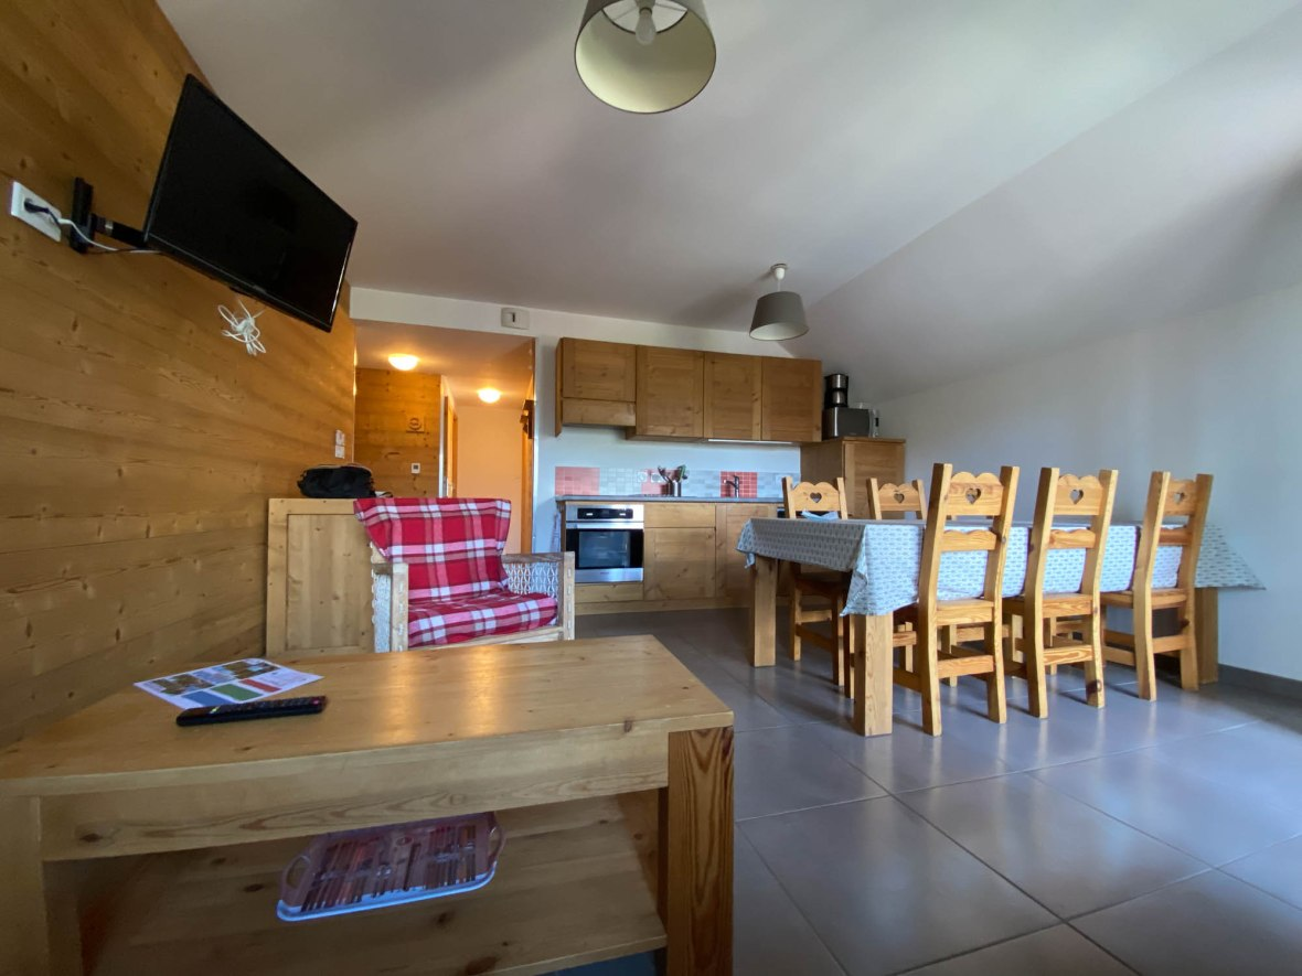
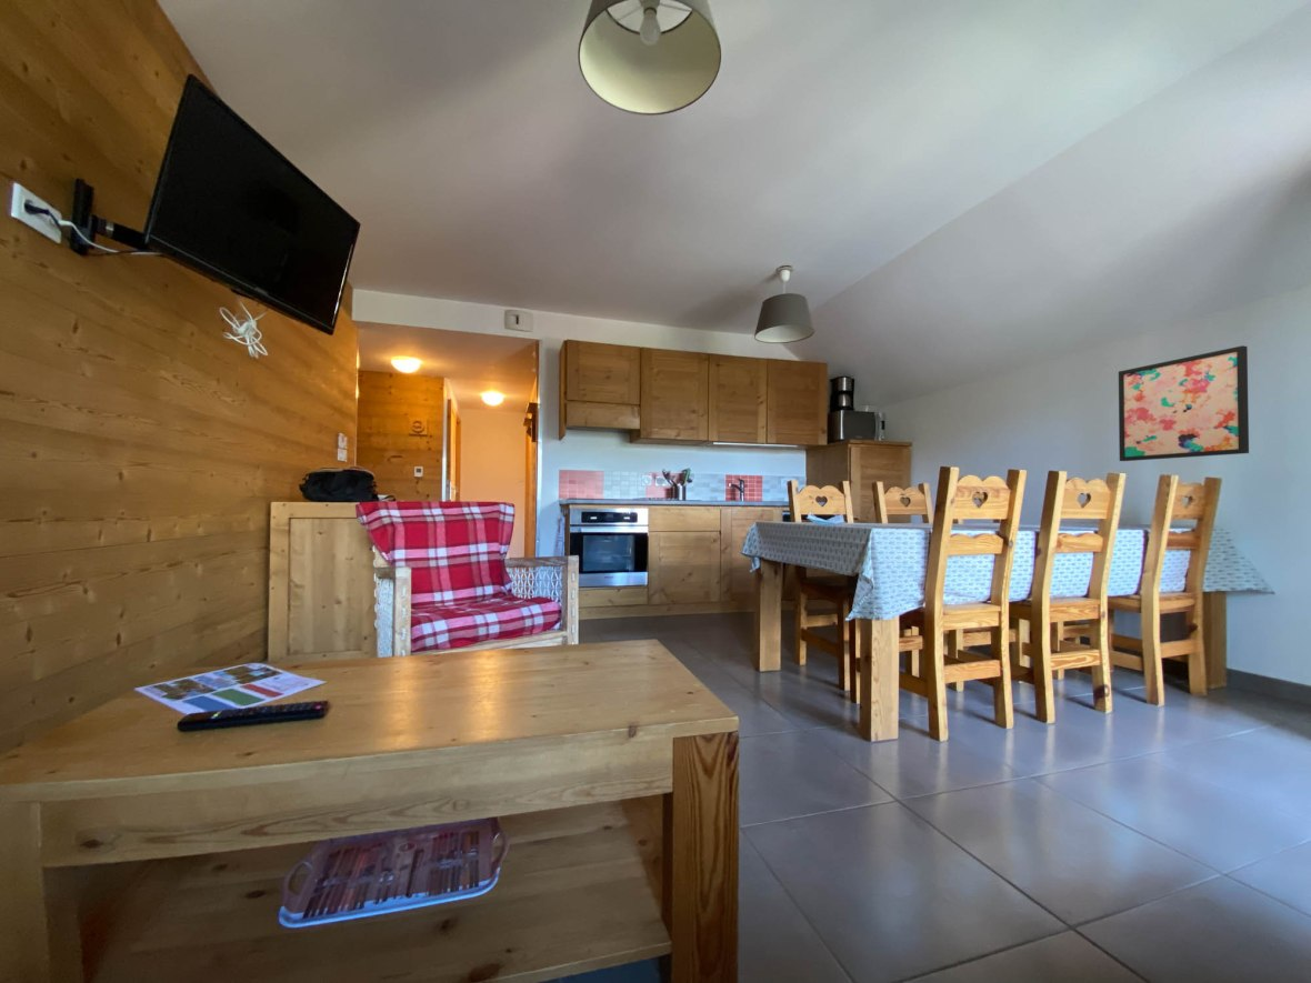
+ wall art (1178, 408)
